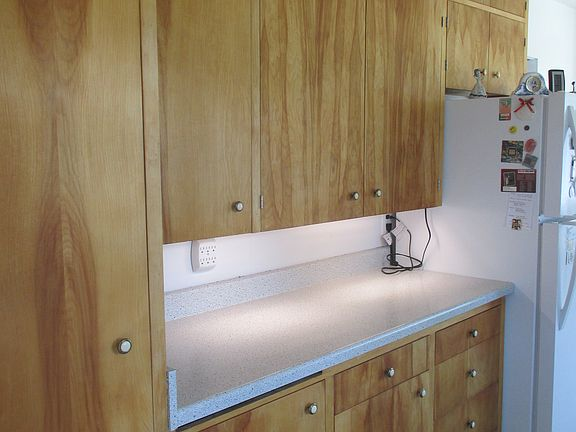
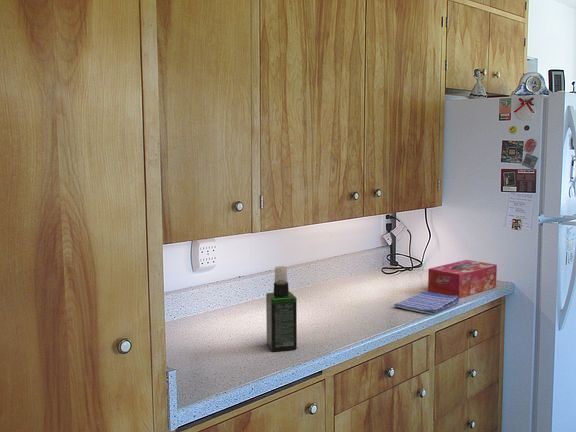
+ dish towel (427, 301)
+ spray bottle (281, 307)
+ tissue box (462, 277)
